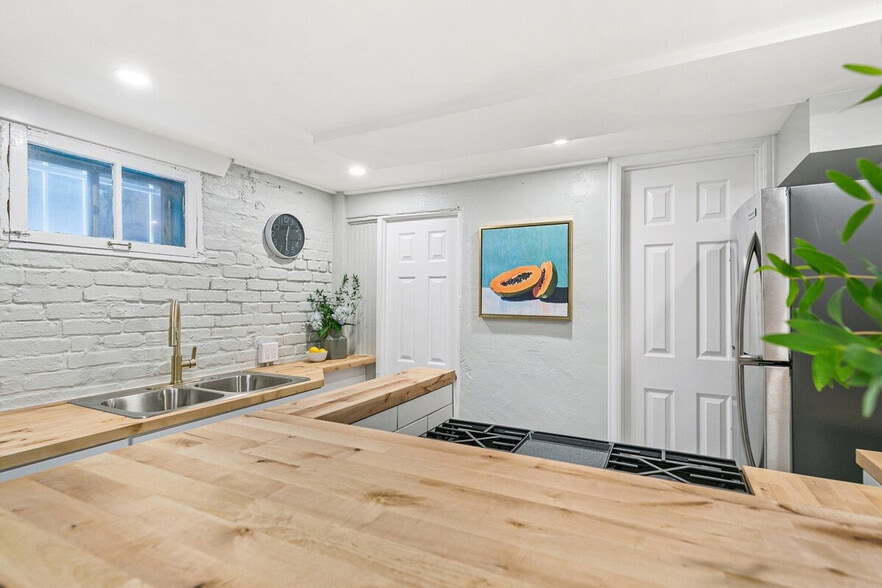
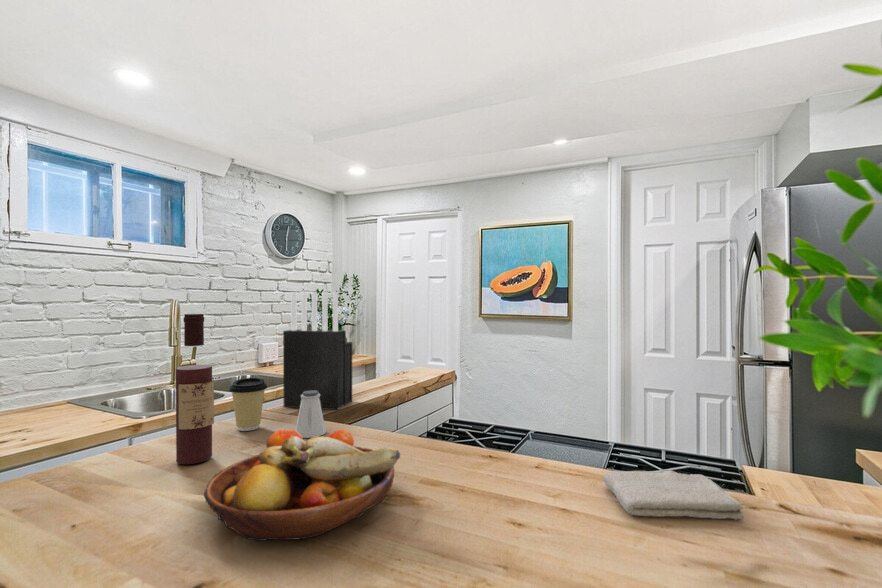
+ wine bottle (194, 388)
+ coffee cup (248, 404)
+ washcloth (669, 492)
+ knife block (320, 348)
+ fruit bowl (307, 465)
+ saltshaker (310, 412)
